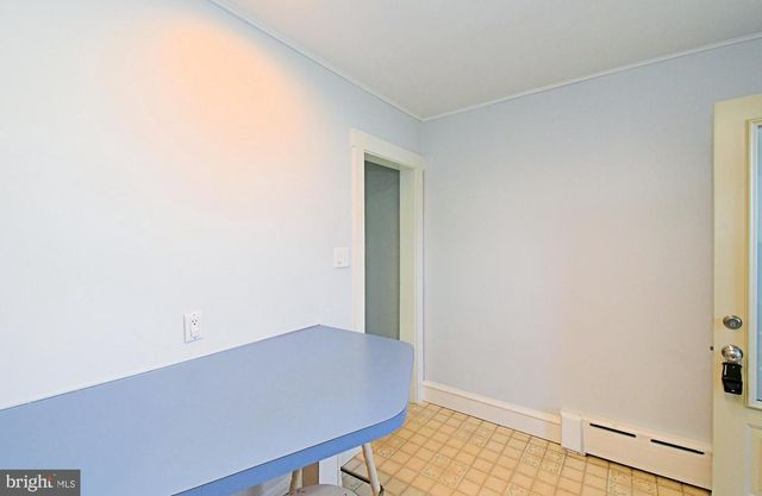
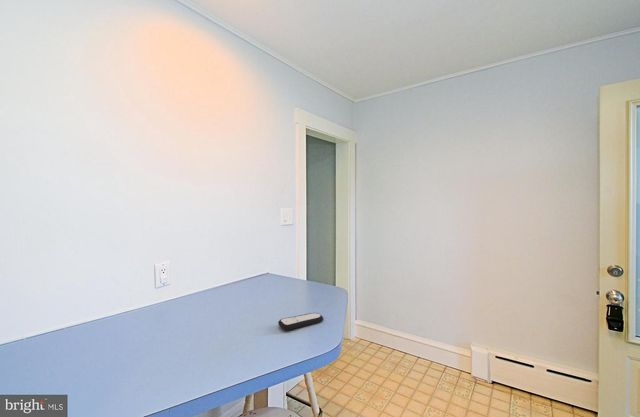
+ remote control (301, 320)
